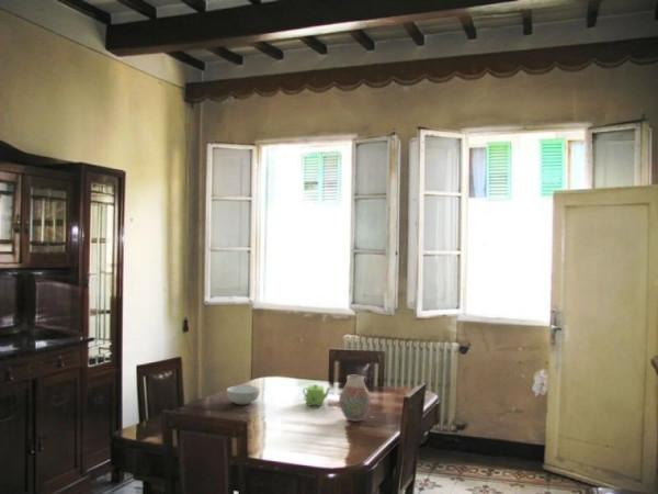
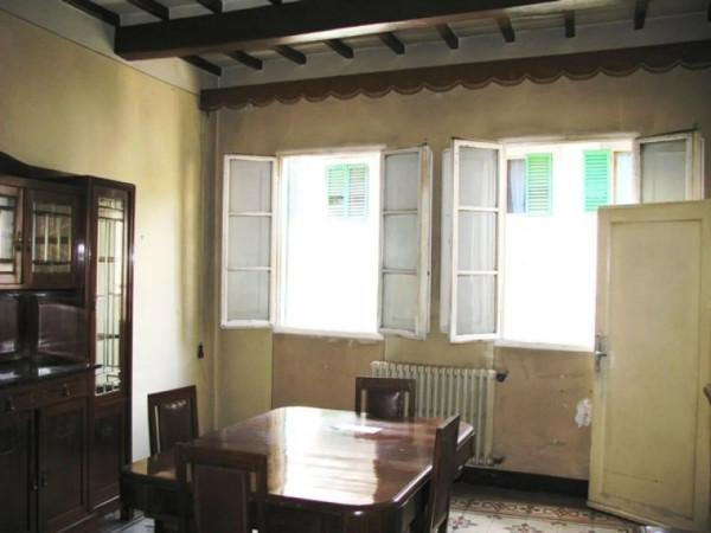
- cereal bowl (242, 395)
- vase (354, 397)
- teapot (317, 394)
